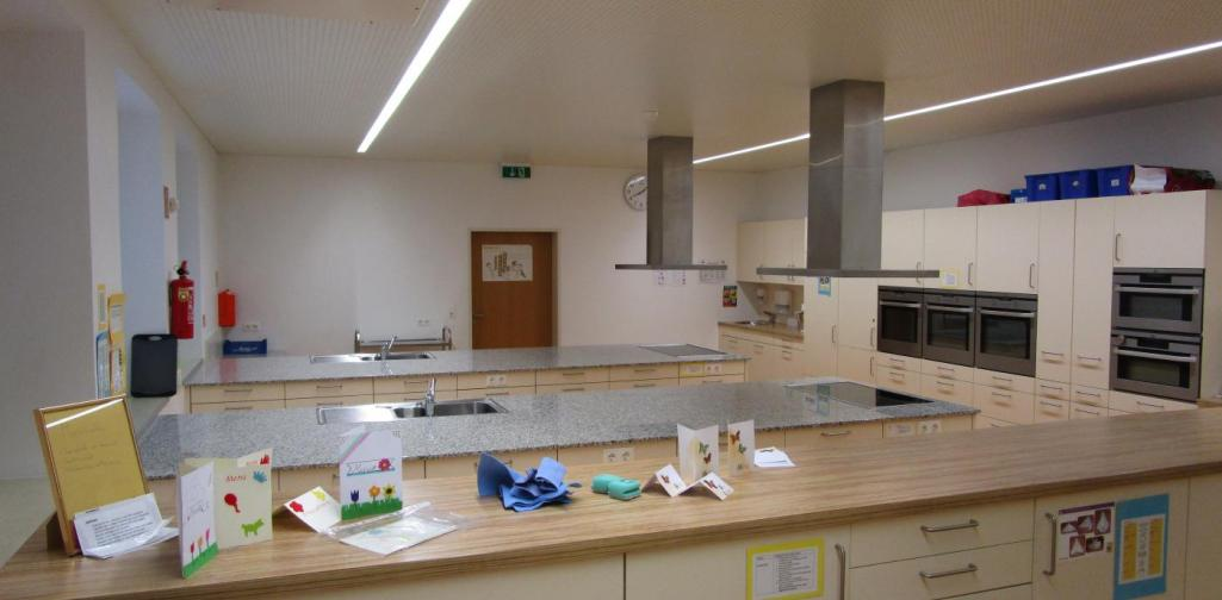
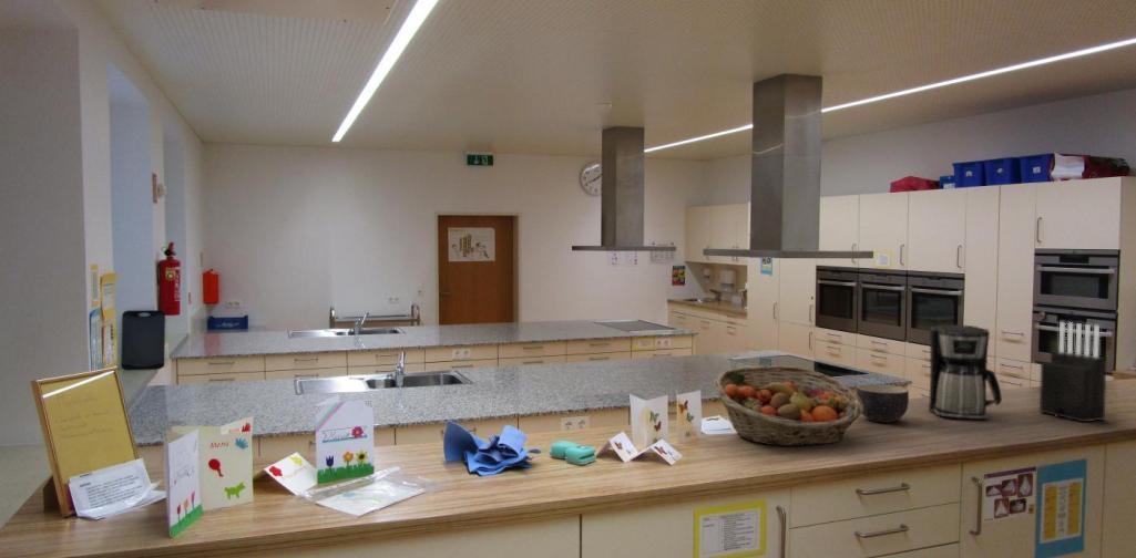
+ fruit basket (786, 404)
+ knife block (1070, 370)
+ coffee maker (964, 369)
+ bowl (881, 403)
